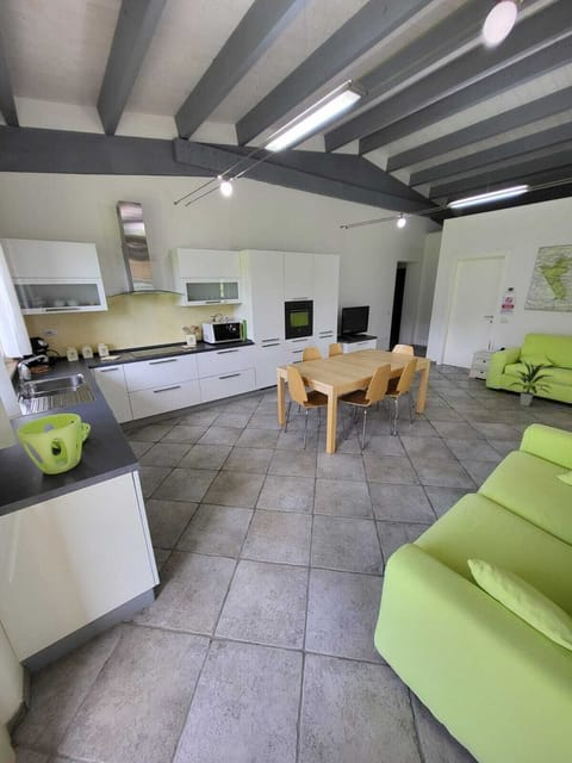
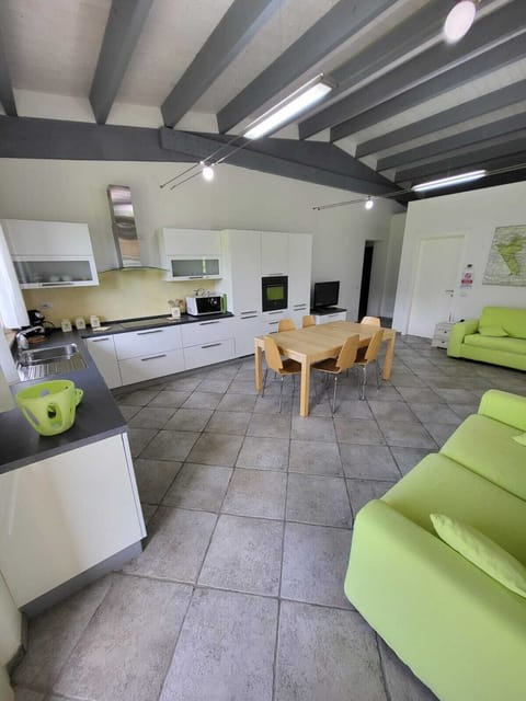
- indoor plant (530, 383)
